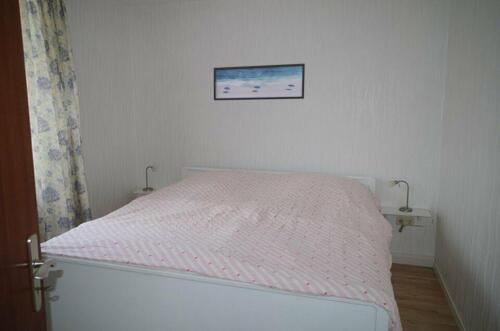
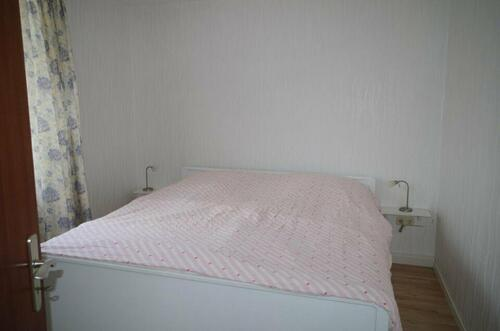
- wall art (257, 82)
